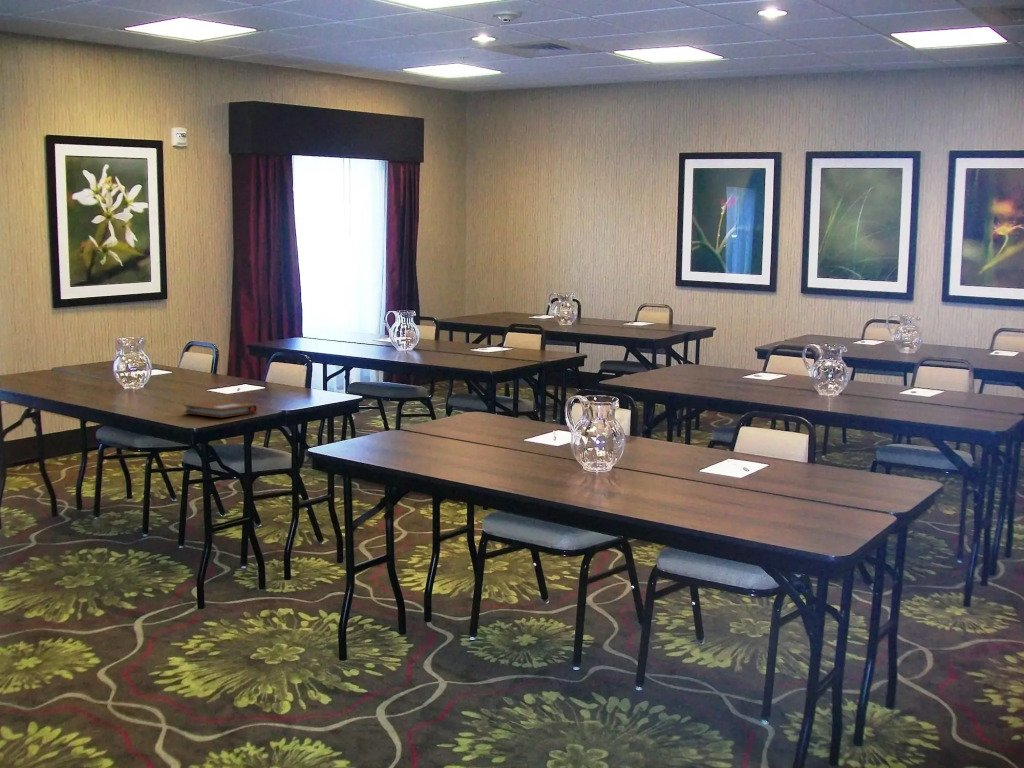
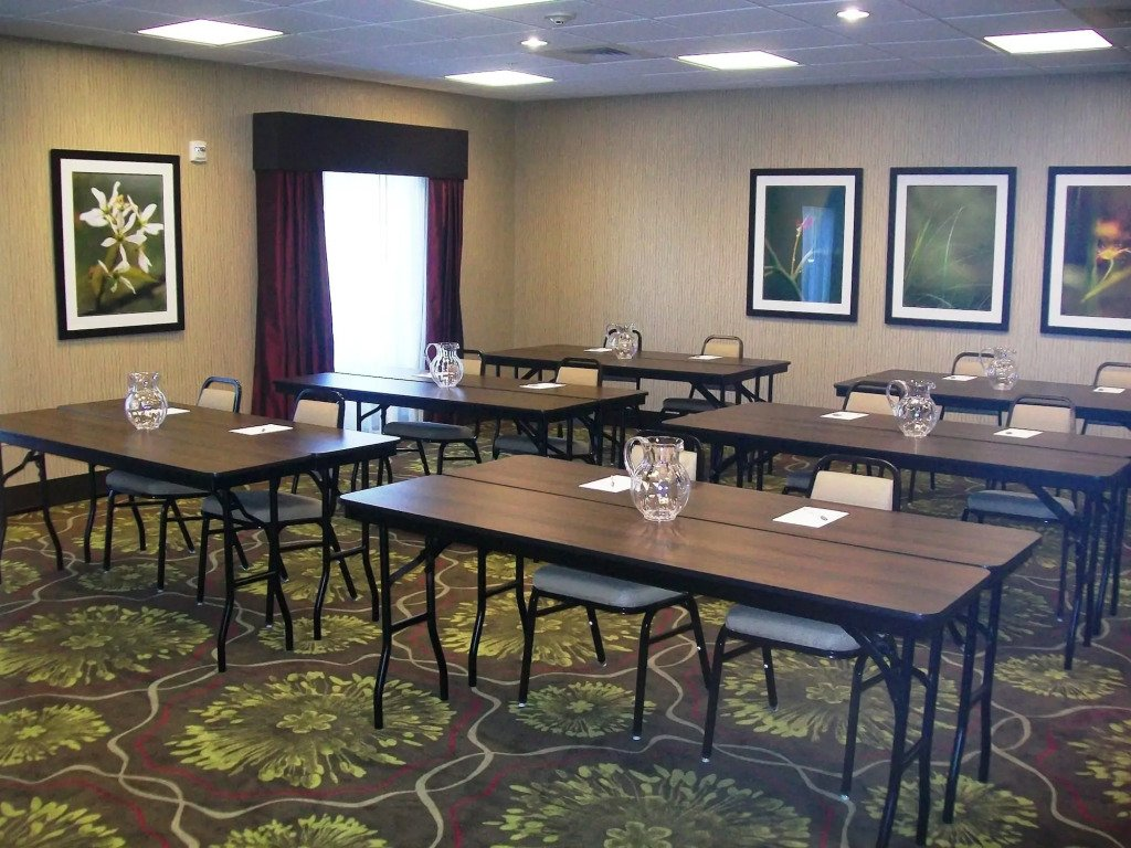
- notebook (221, 408)
